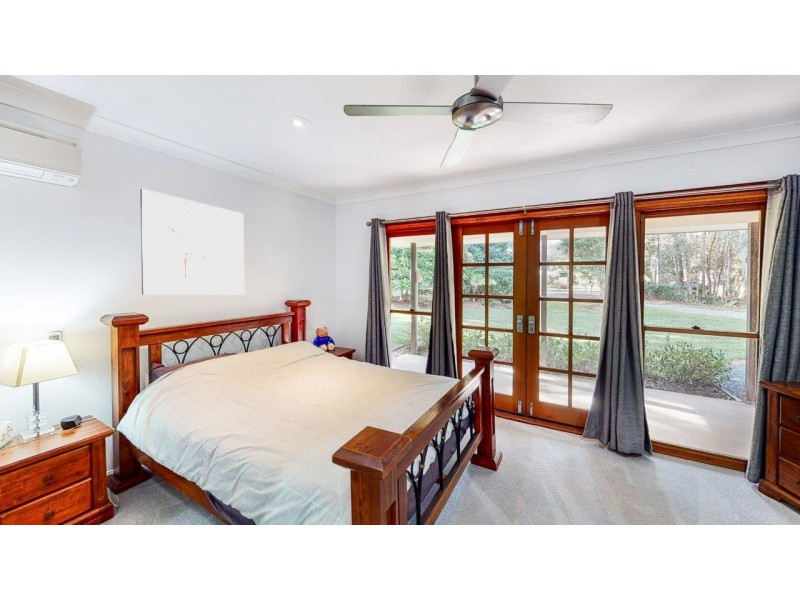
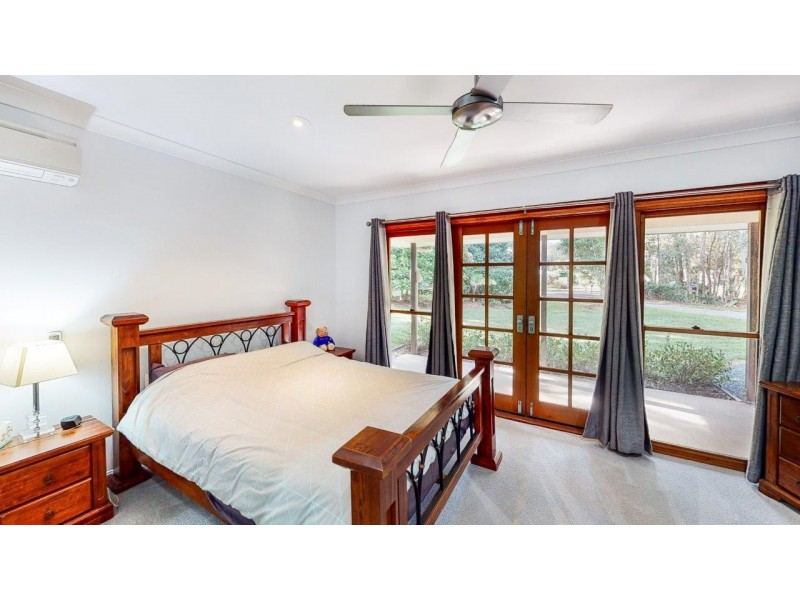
- wall art (199, 249)
